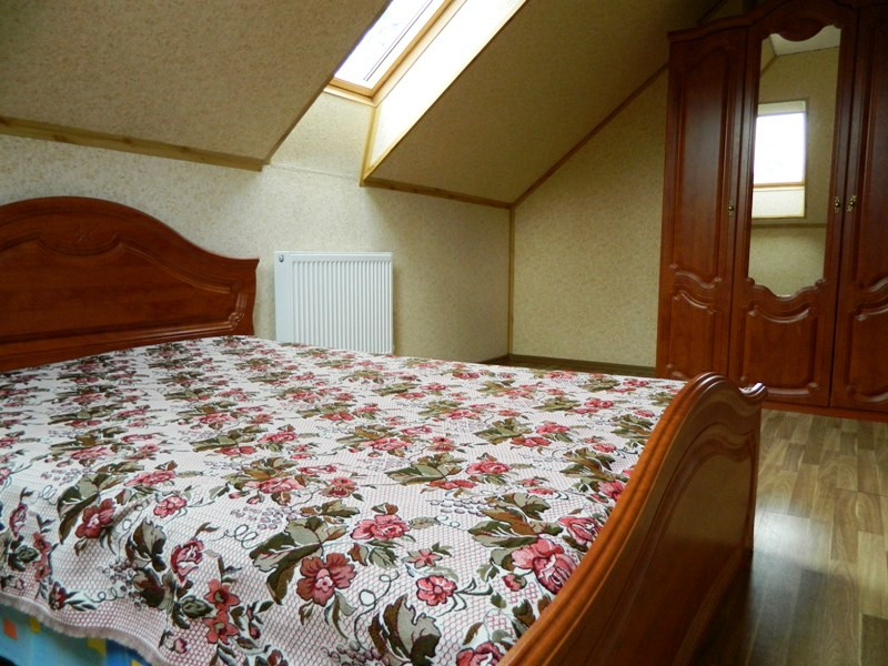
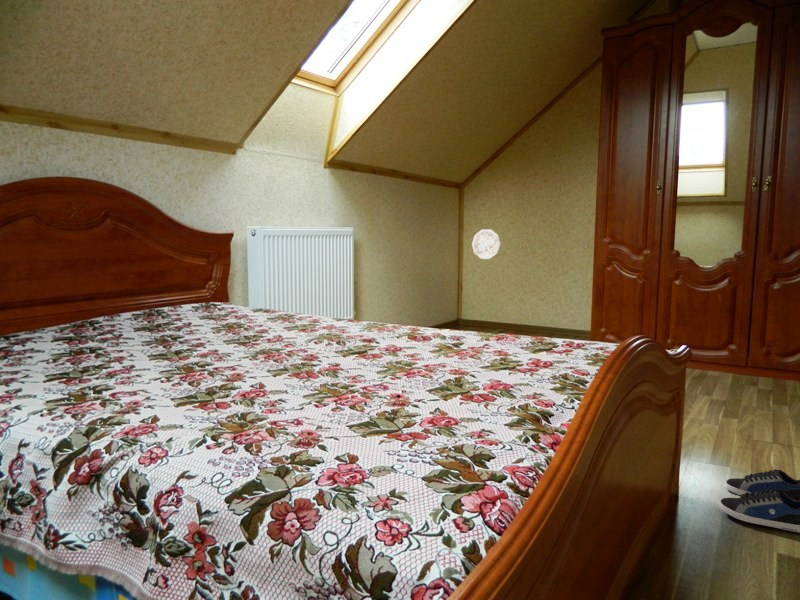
+ decorative plate (485, 244)
+ shoe (765, 493)
